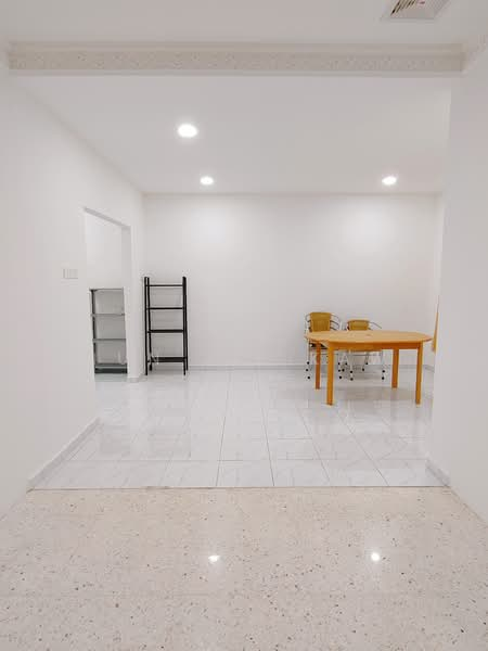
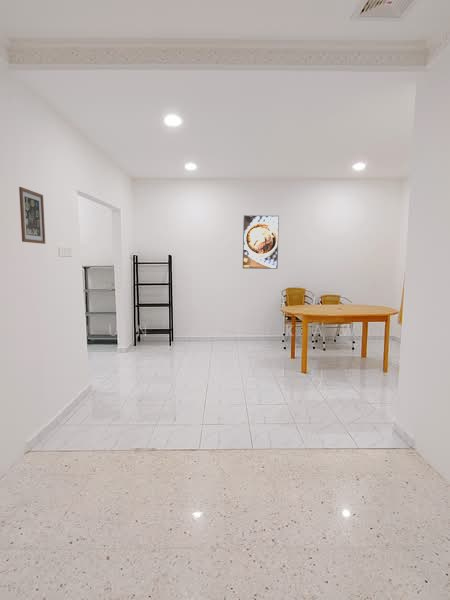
+ wall art (33, 217)
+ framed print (260, 242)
